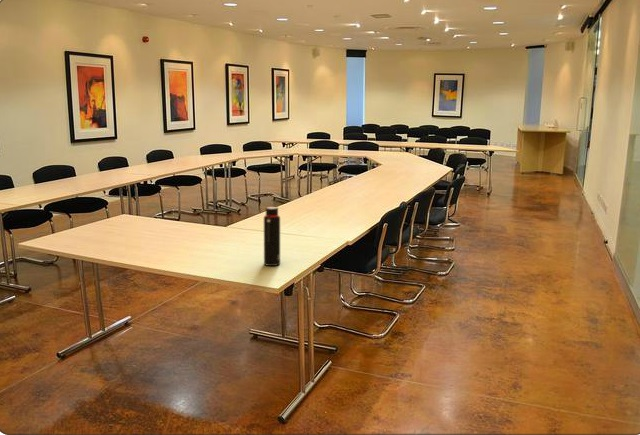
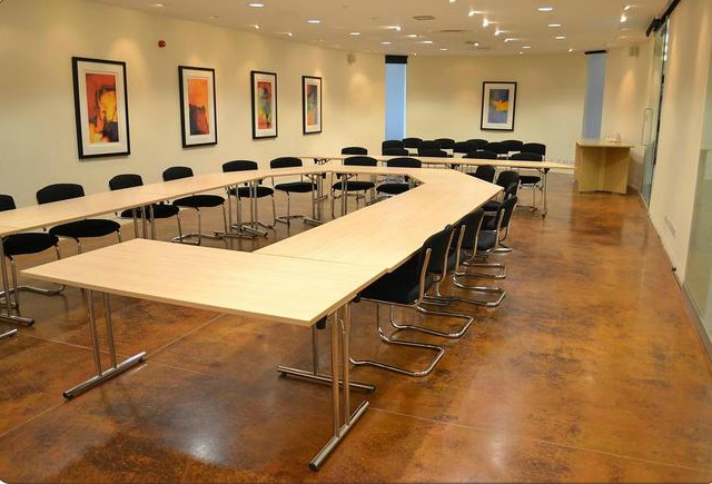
- water bottle (271, 236)
